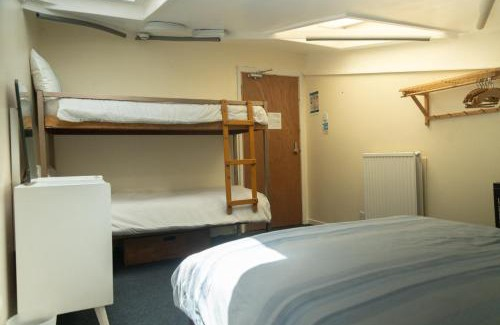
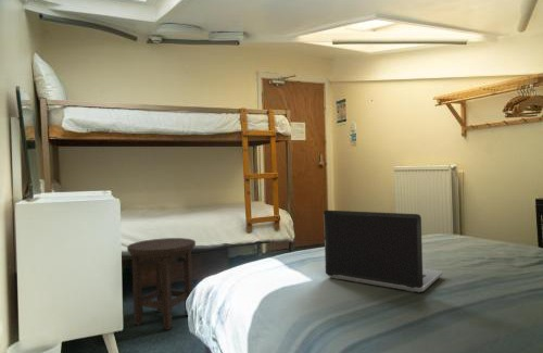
+ laptop computer (382, 242)
+ stool (163, 281)
